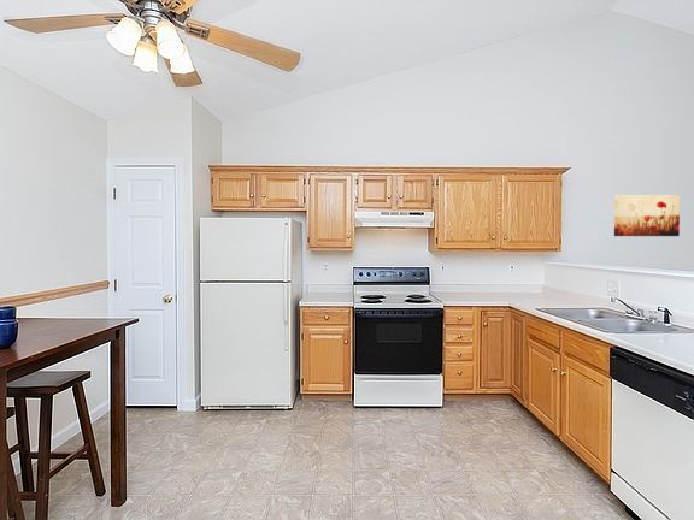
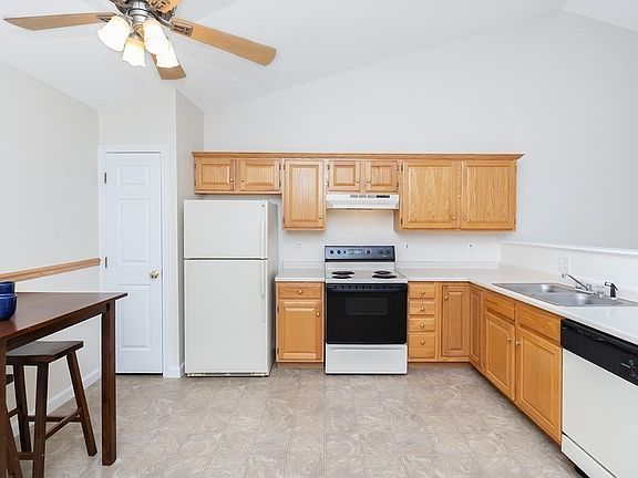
- wall art (646, 215)
